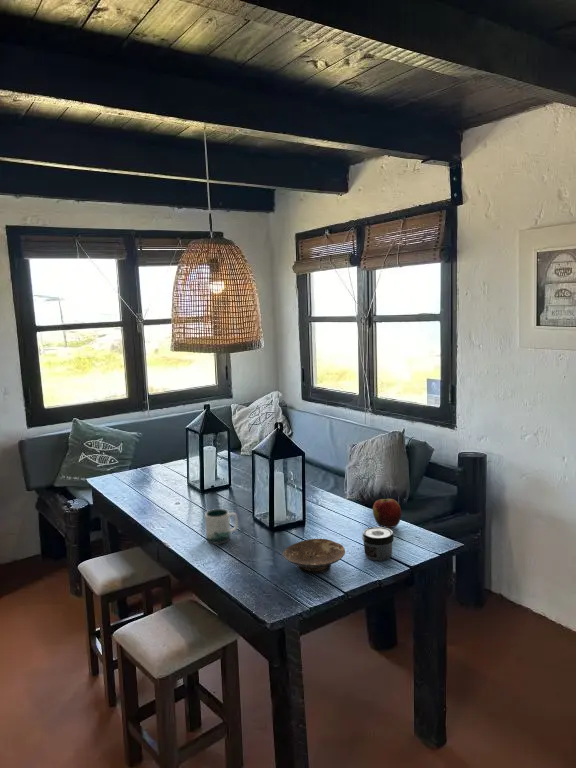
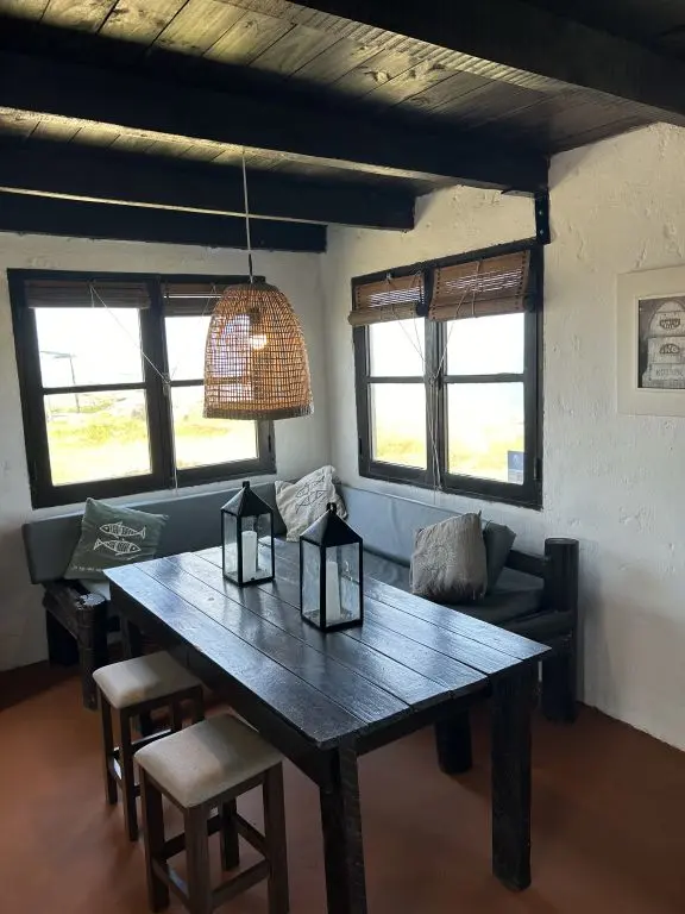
- apple (387, 512)
- mug (222, 524)
- jar (378, 543)
- bowl (314, 558)
